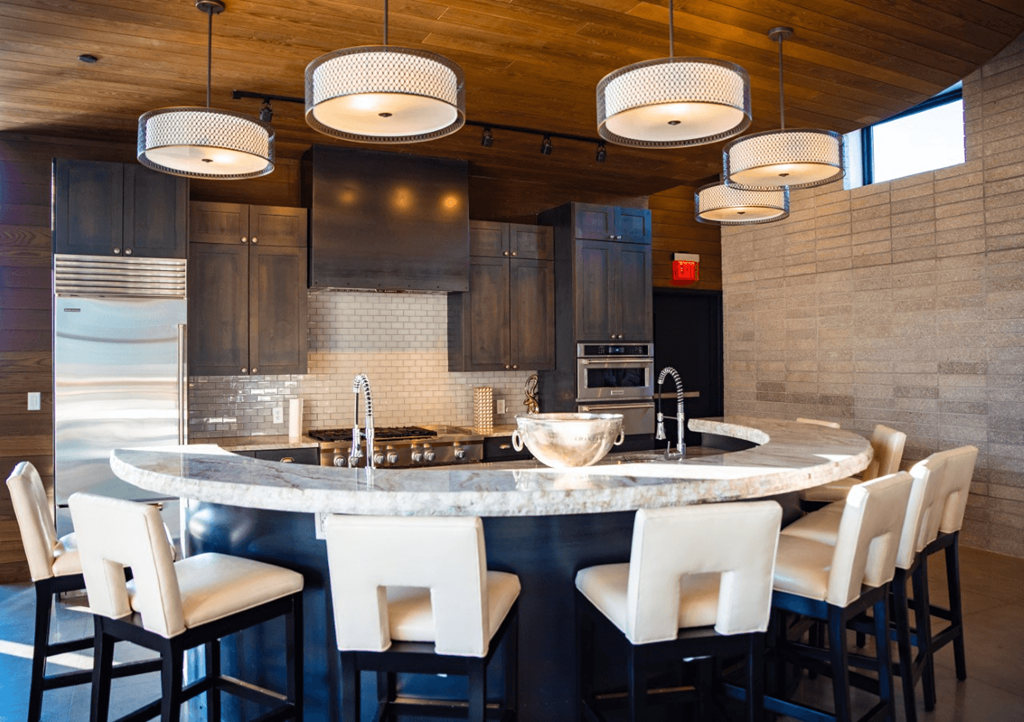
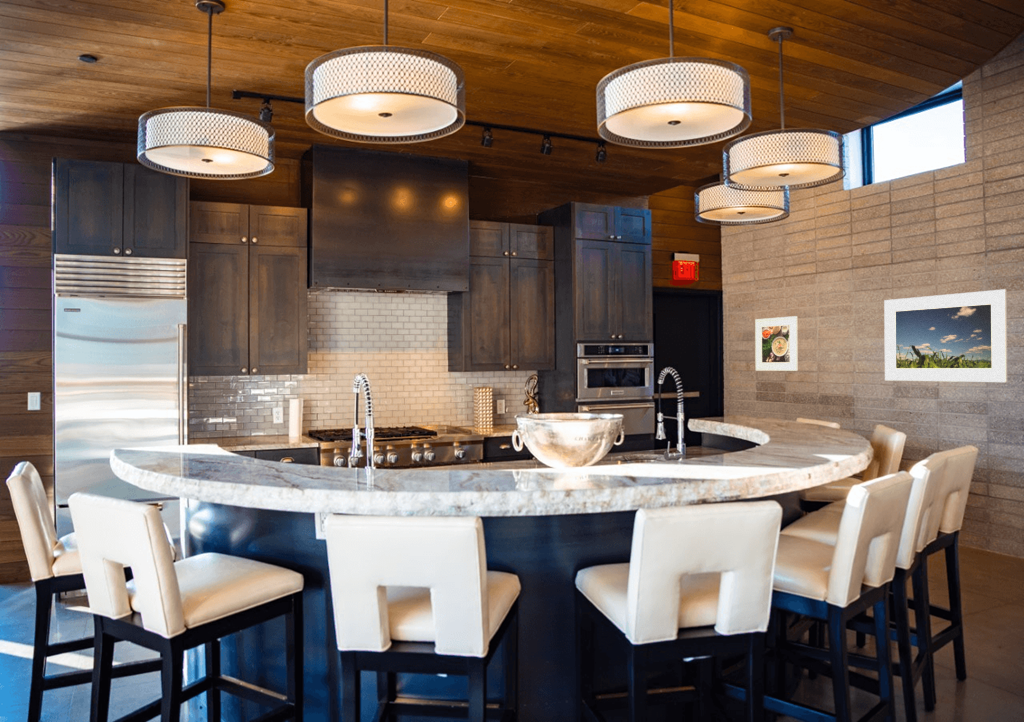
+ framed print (941, 338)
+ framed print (775, 344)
